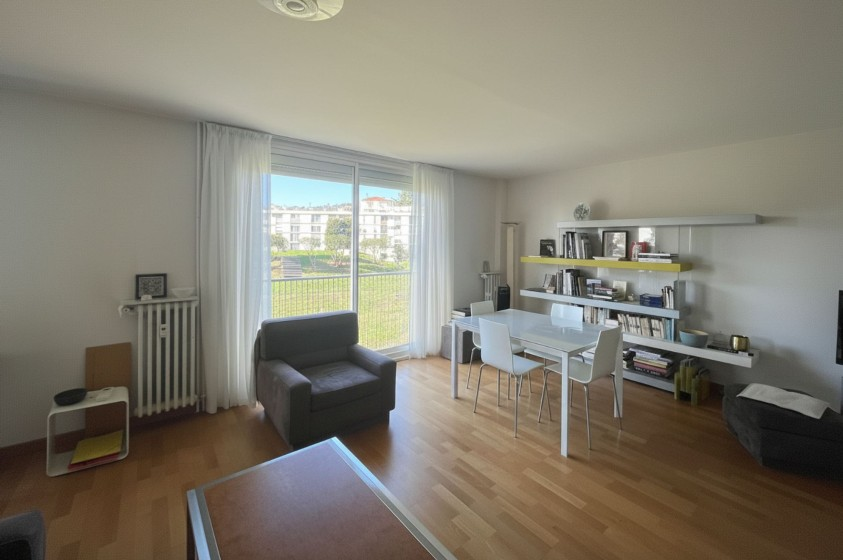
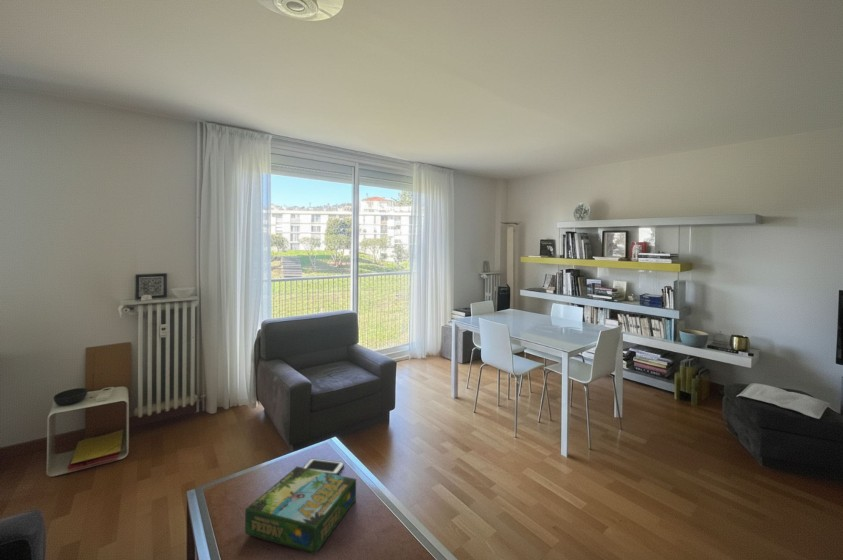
+ board game (304, 504)
+ cell phone (323, 466)
